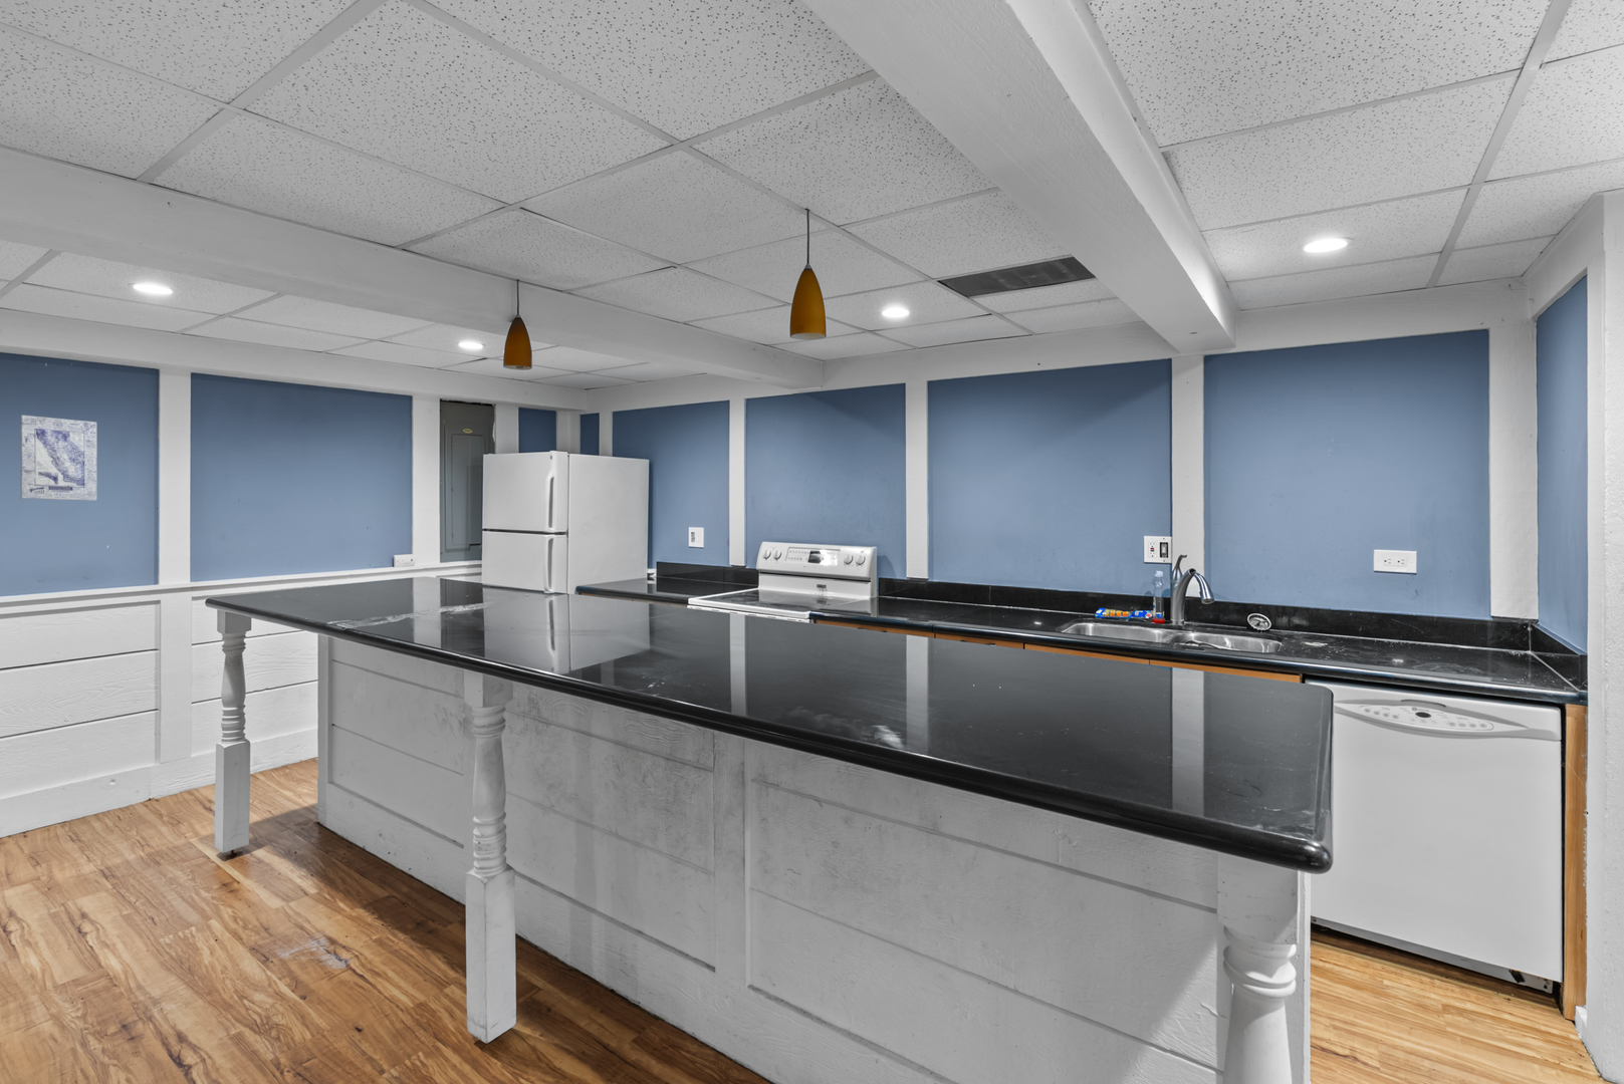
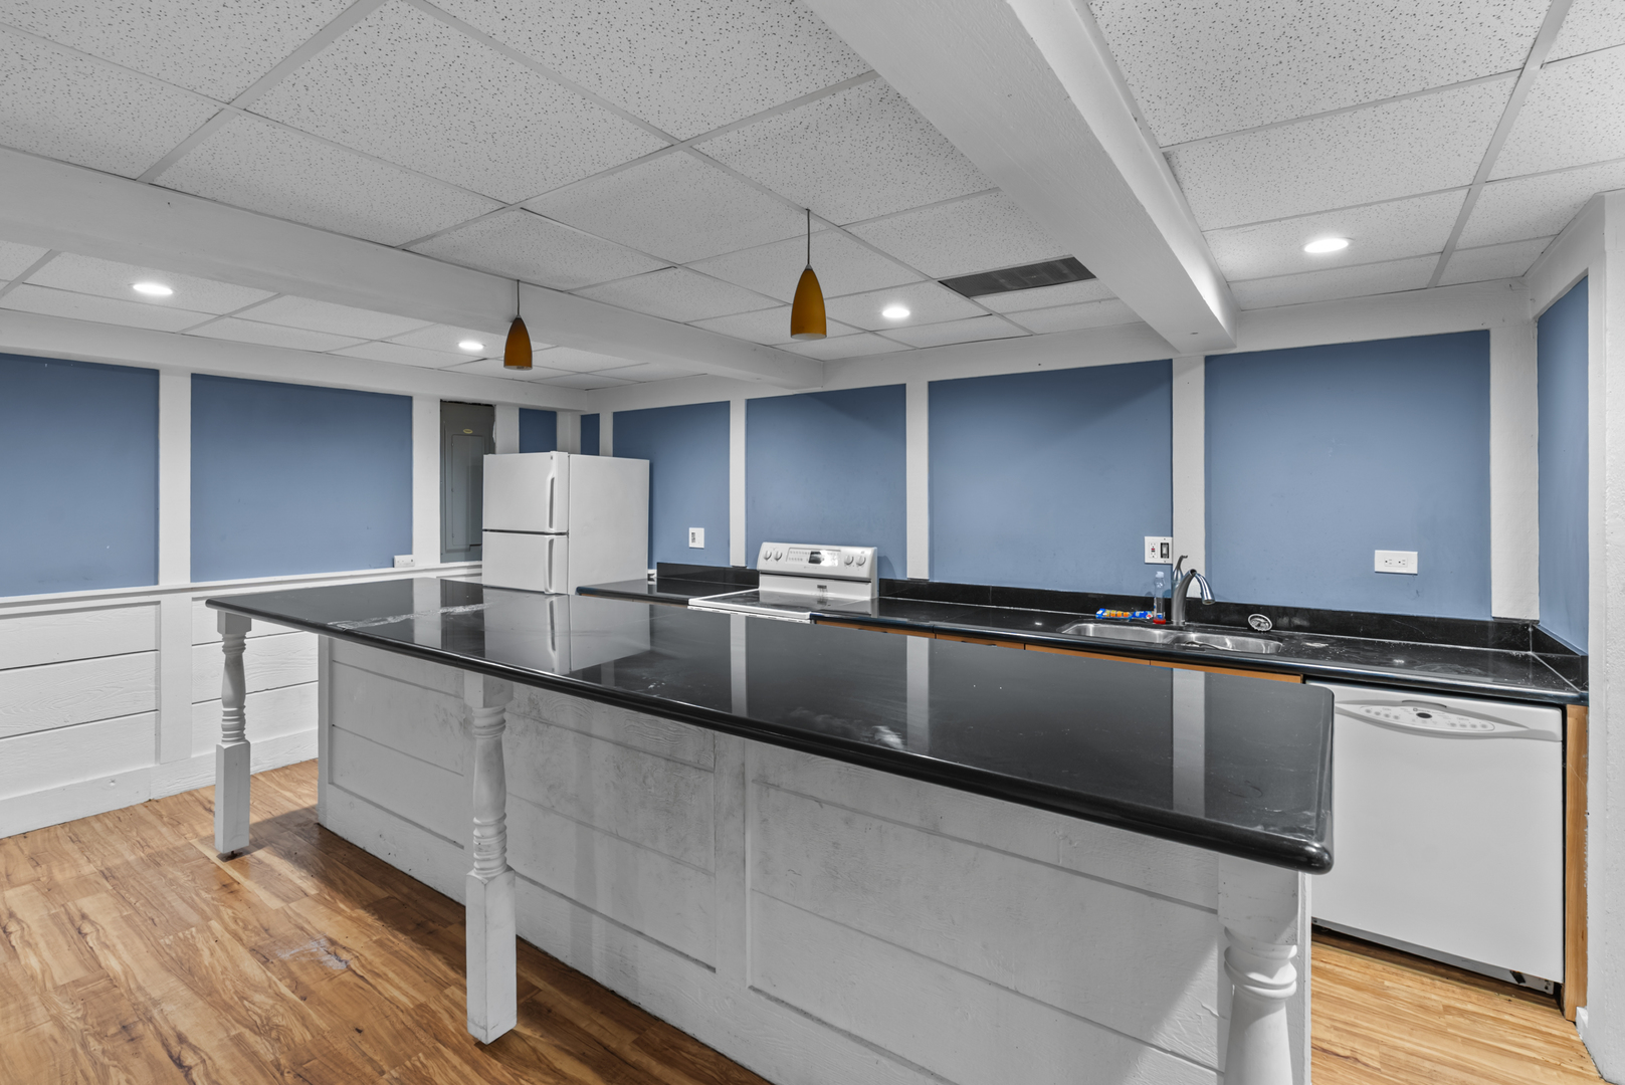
- wall art (59, 459)
